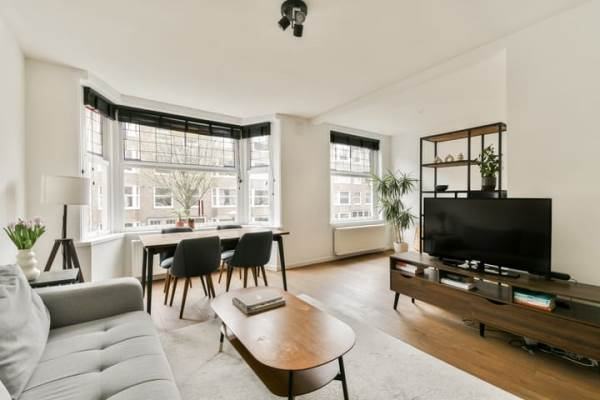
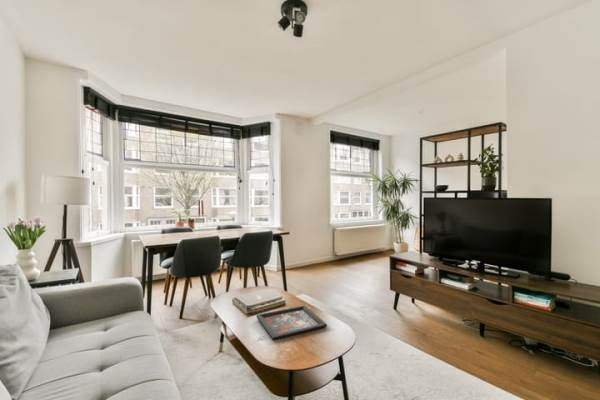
+ decorative tray (290, 320)
